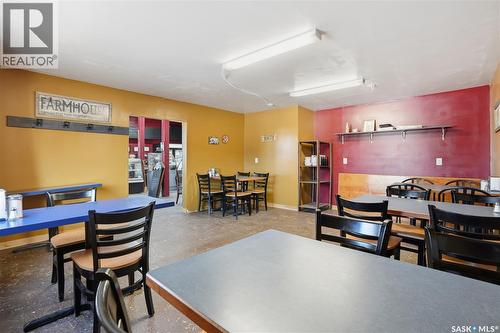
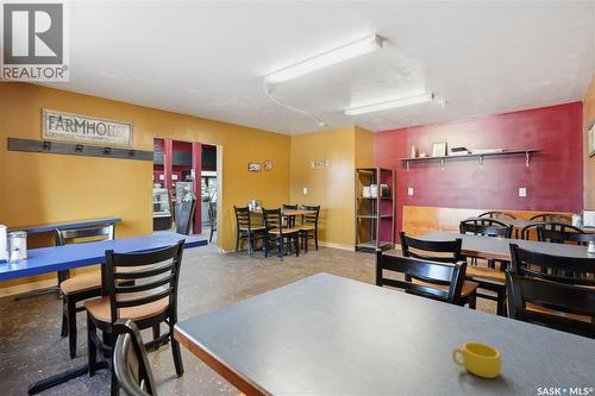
+ cup (475, 359)
